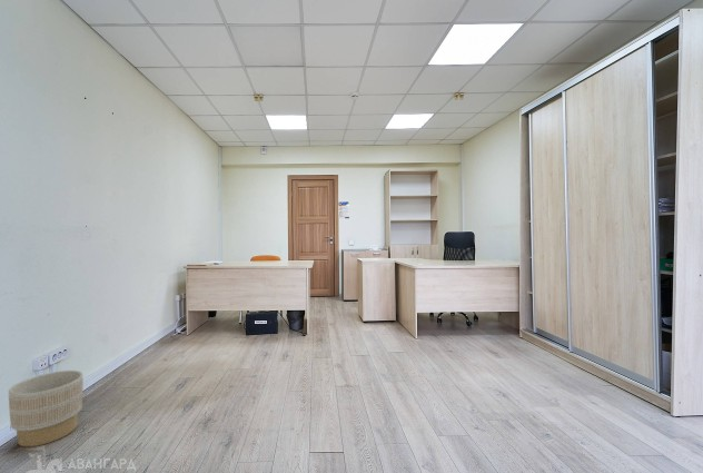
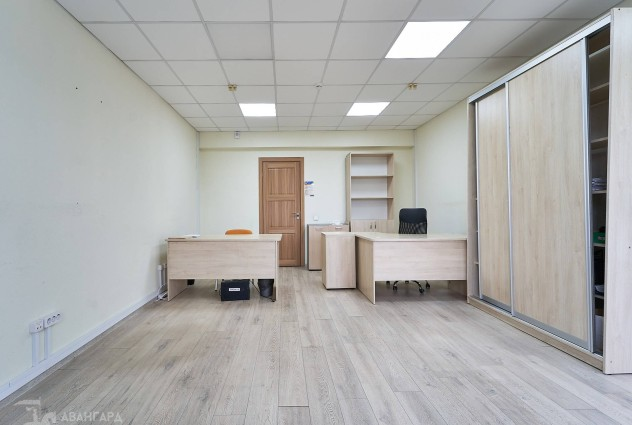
- planter (48, 407)
